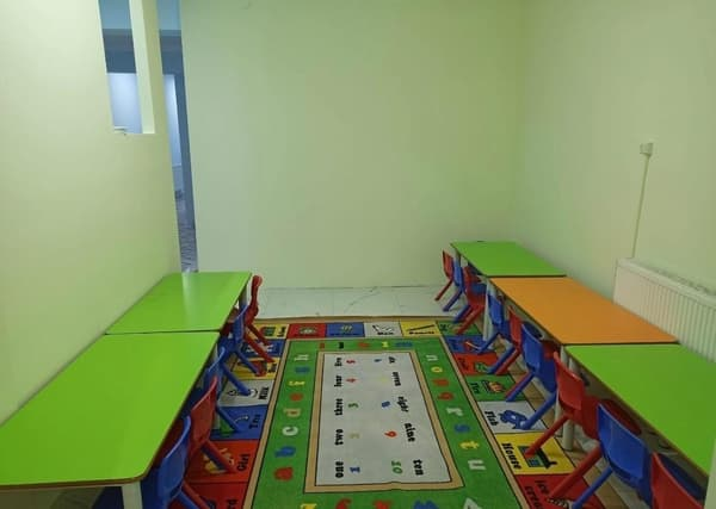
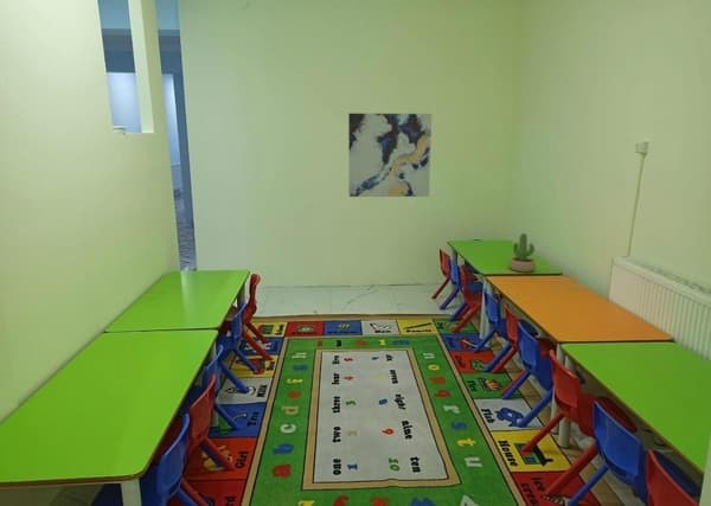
+ potted plant (523, 251)
+ wall art (389, 155)
